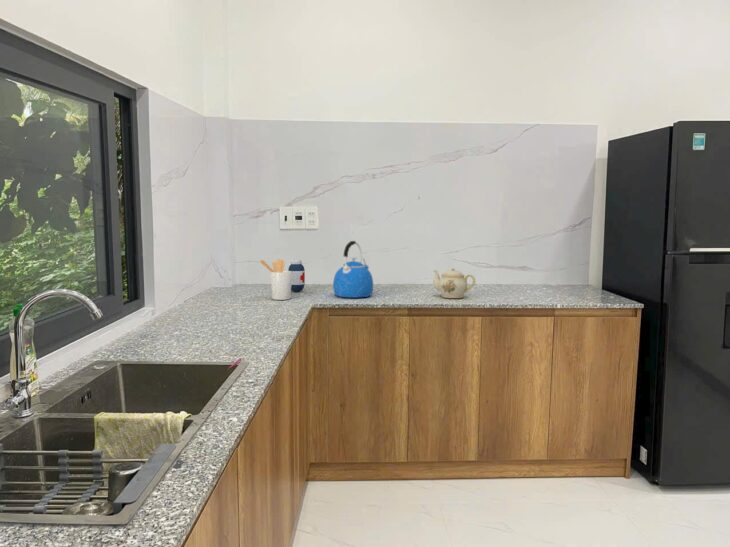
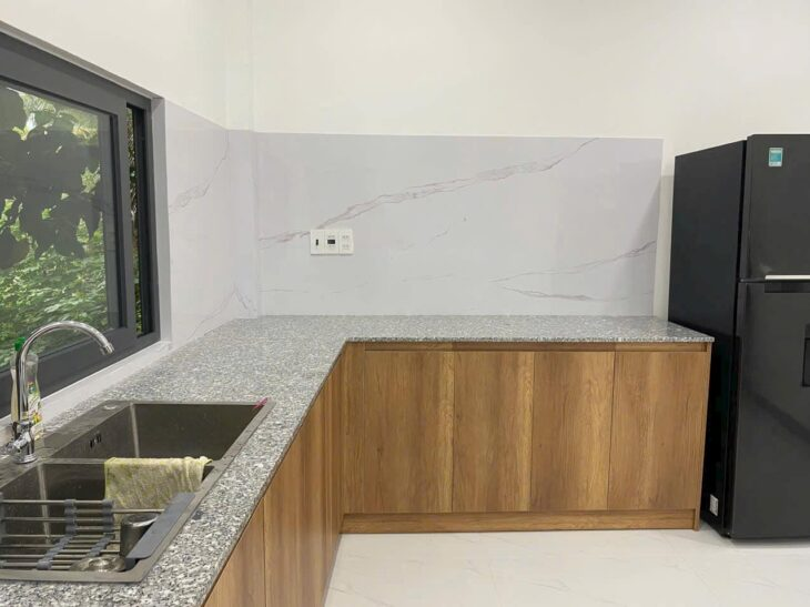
- utensil holder (275, 278)
- teapot (453, 282)
- kettle (355, 267)
- medicine bottle (296, 275)
